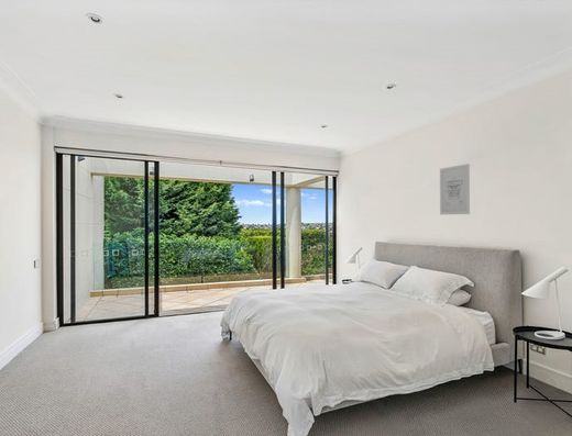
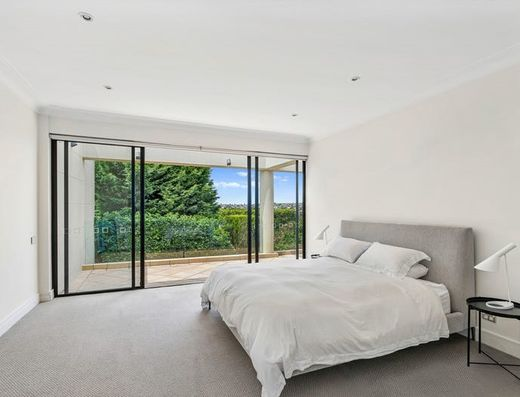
- wall art (453, 190)
